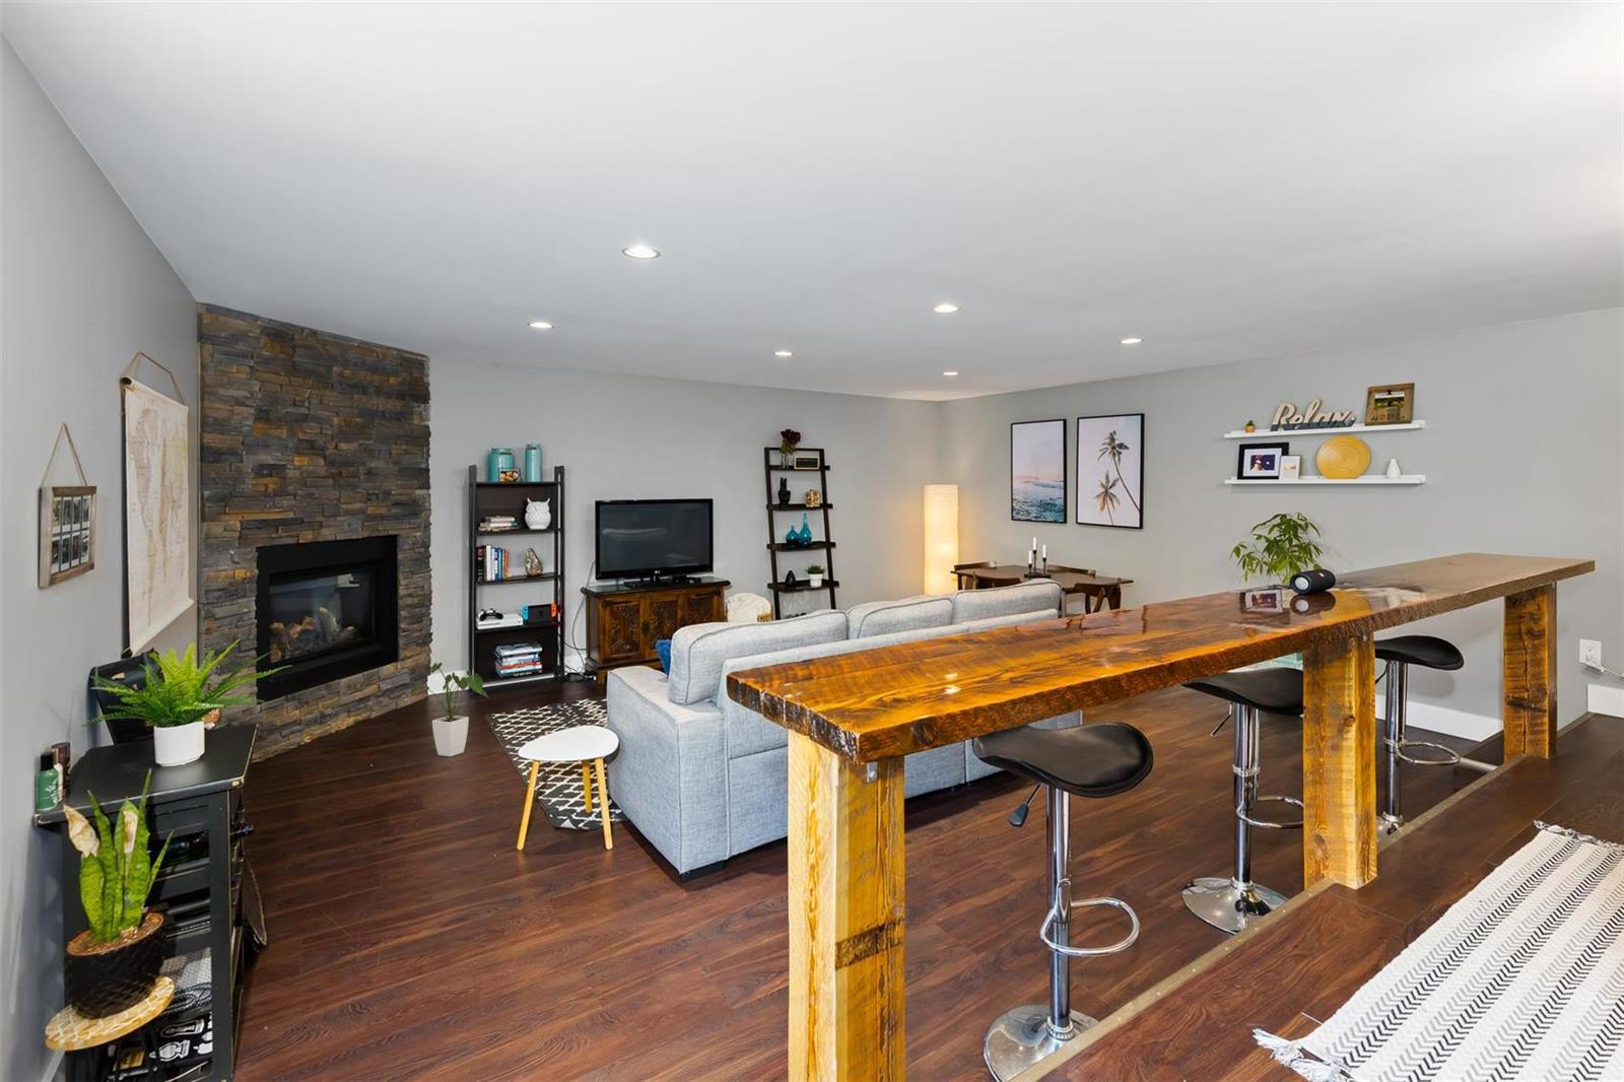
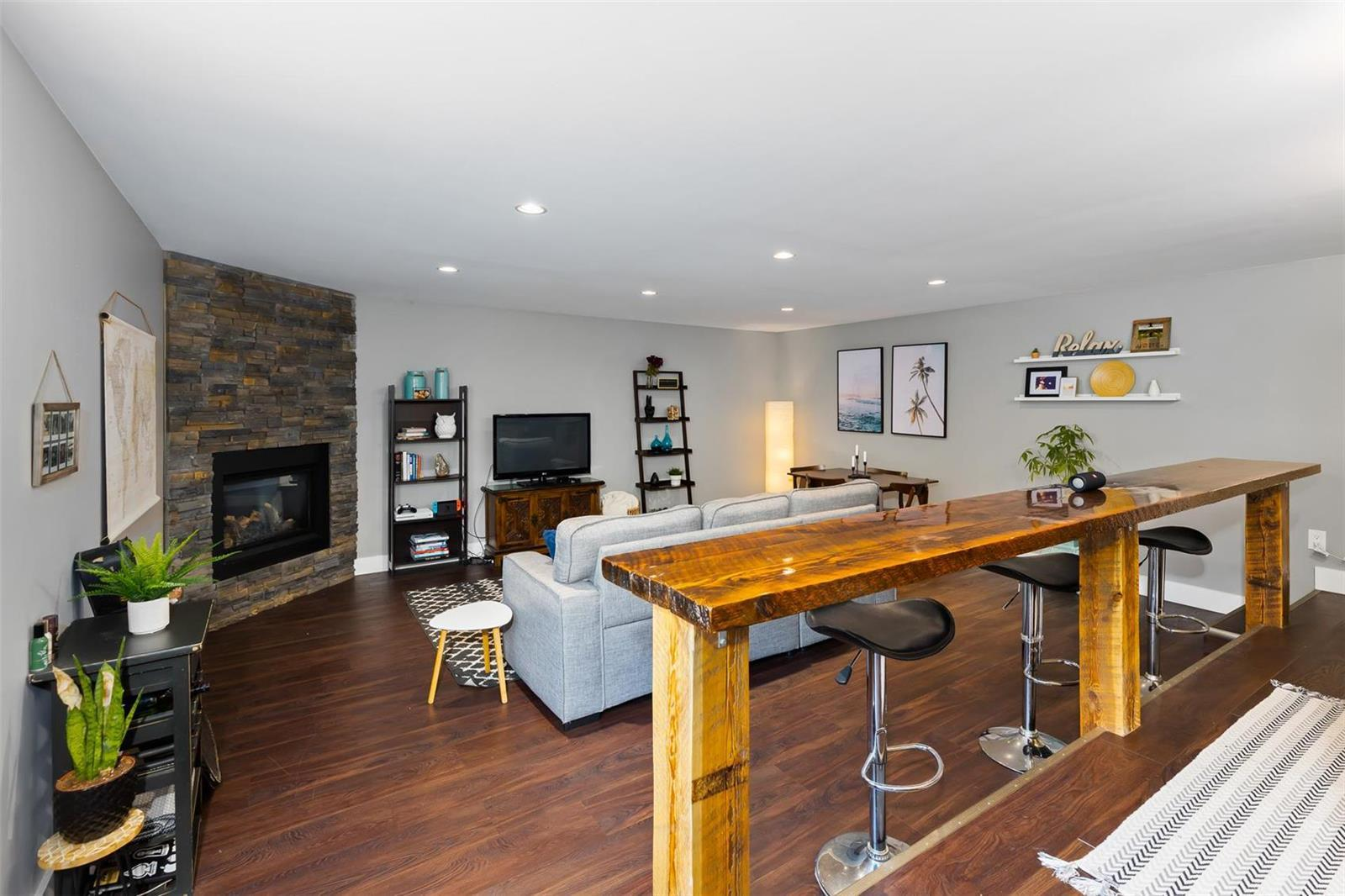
- house plant (446, 710)
